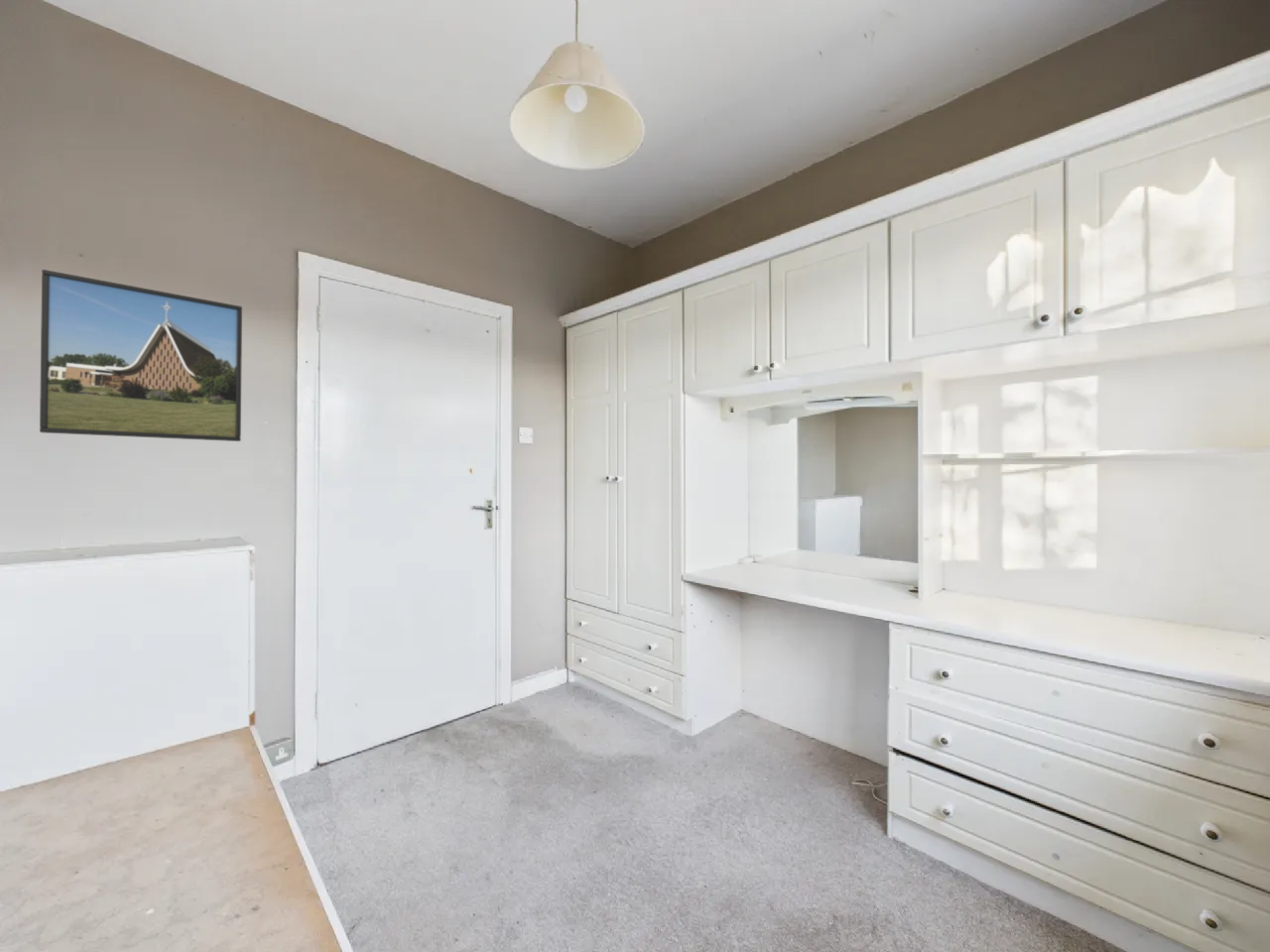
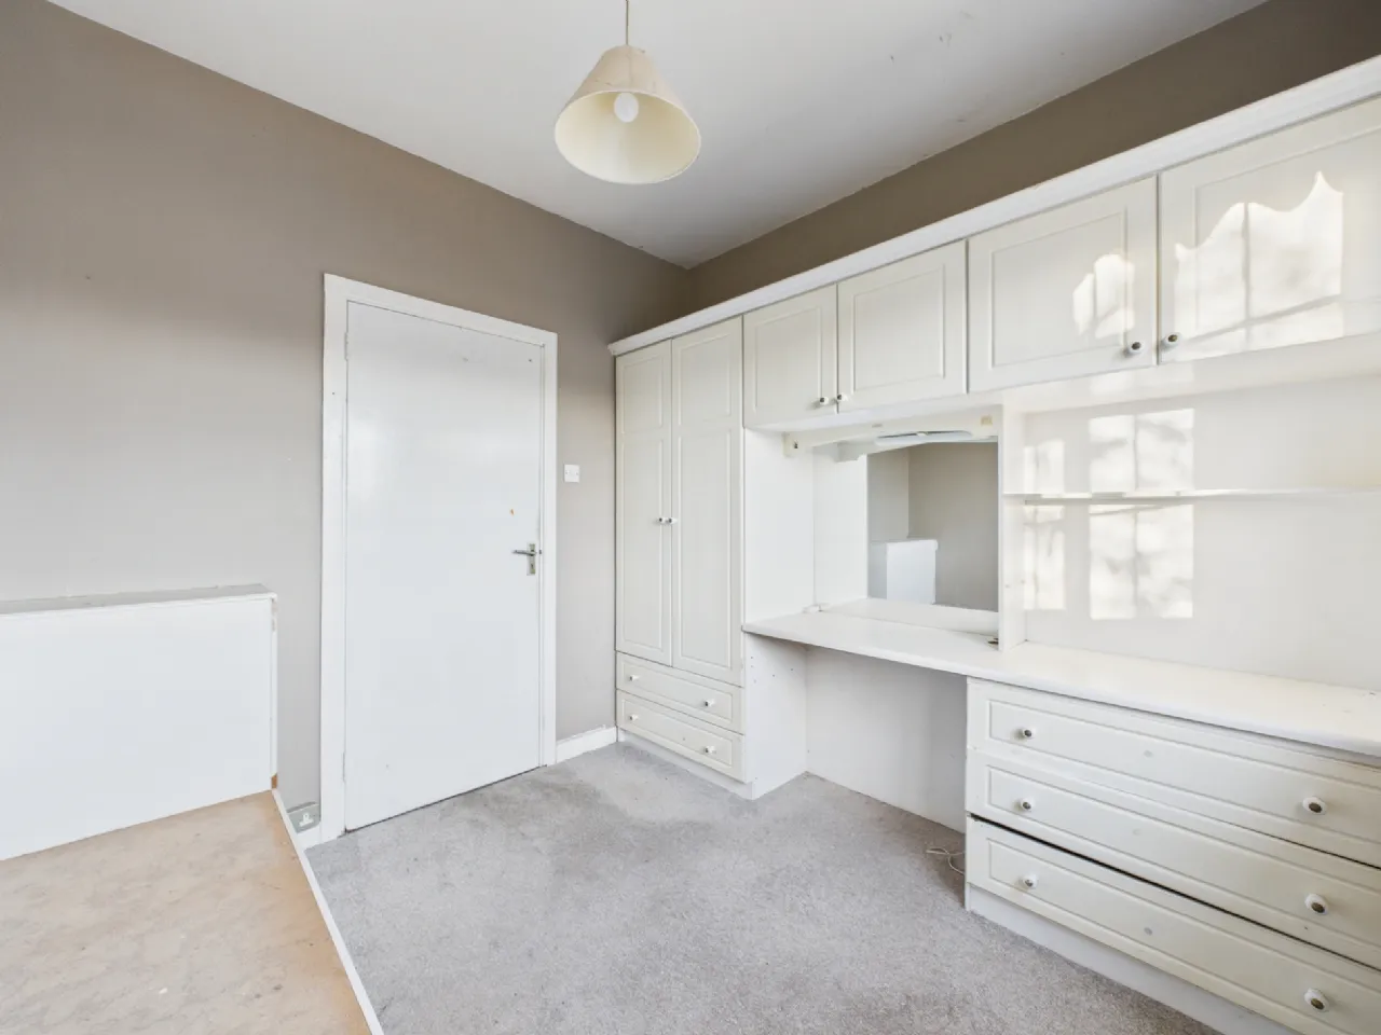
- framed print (150, 363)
